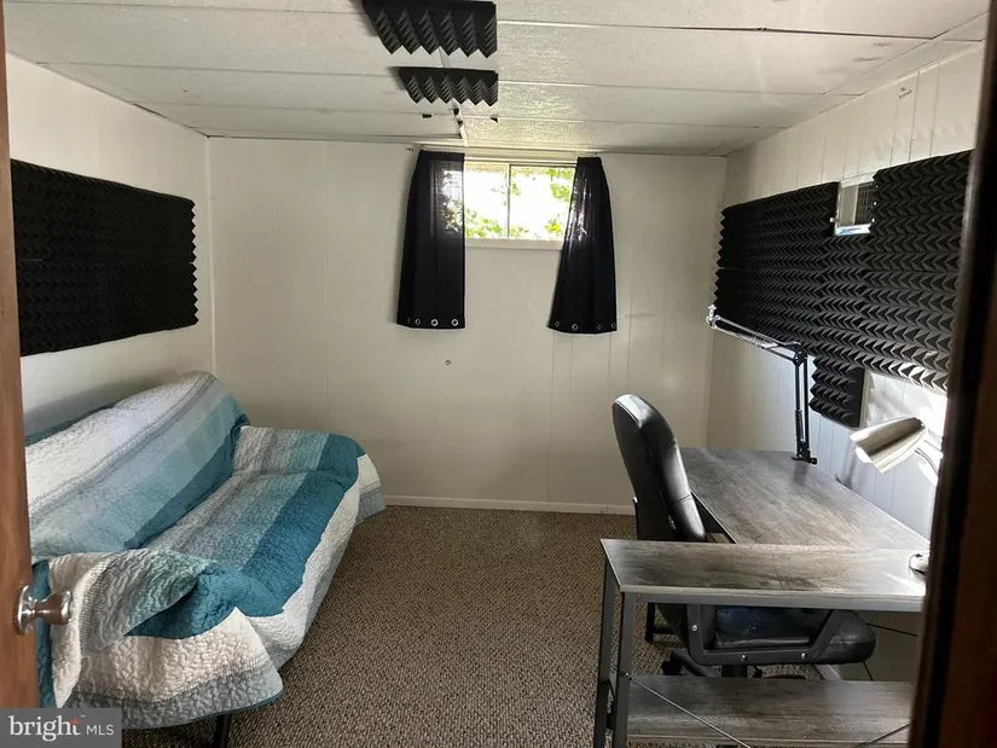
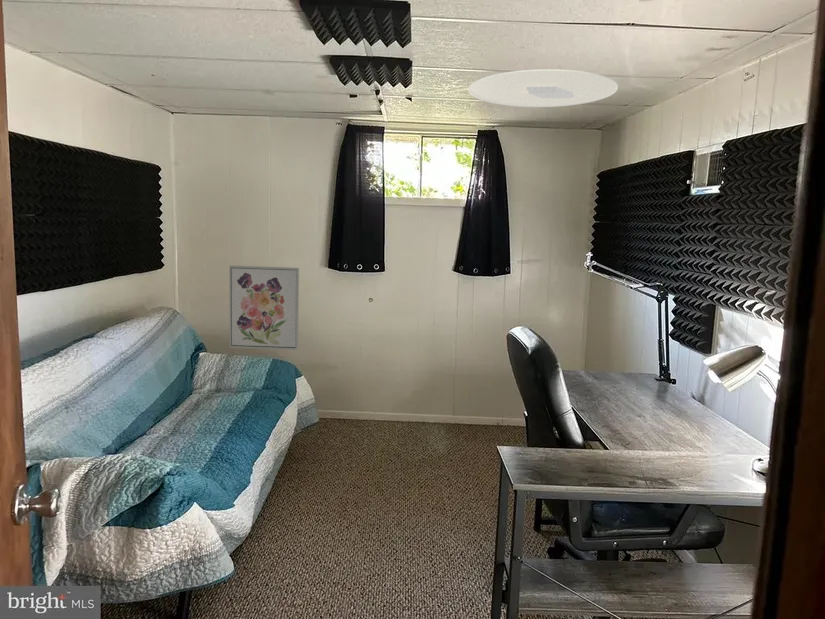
+ ceiling light (541, 83)
+ wall art (264, 307)
